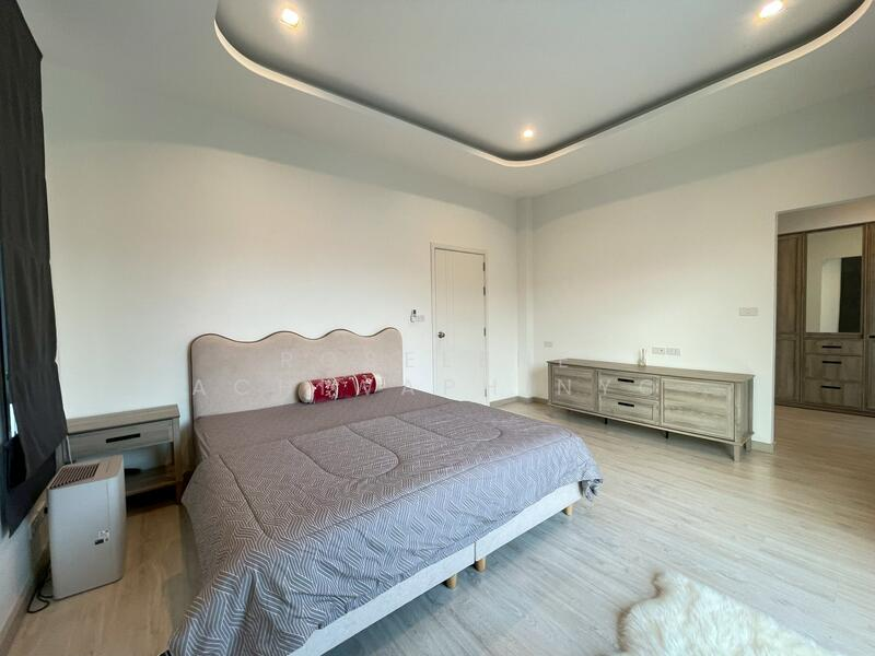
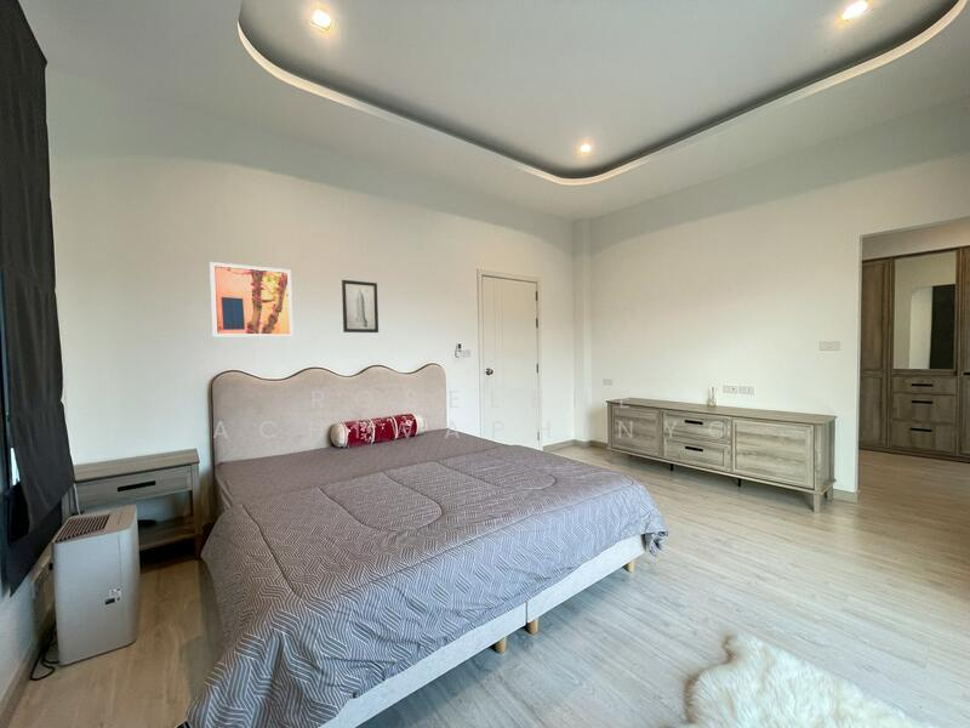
+ wall art (360, 307)
+ wall art (253, 301)
